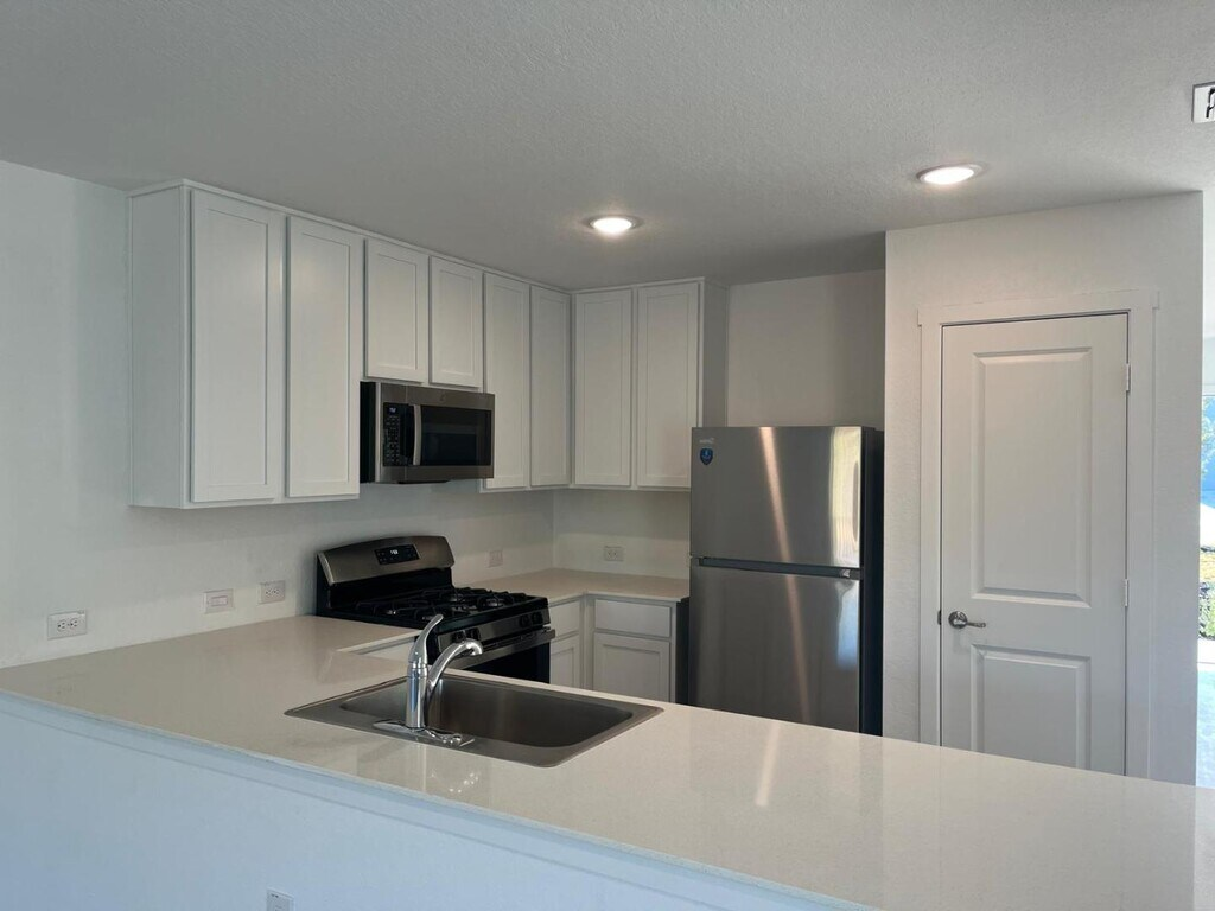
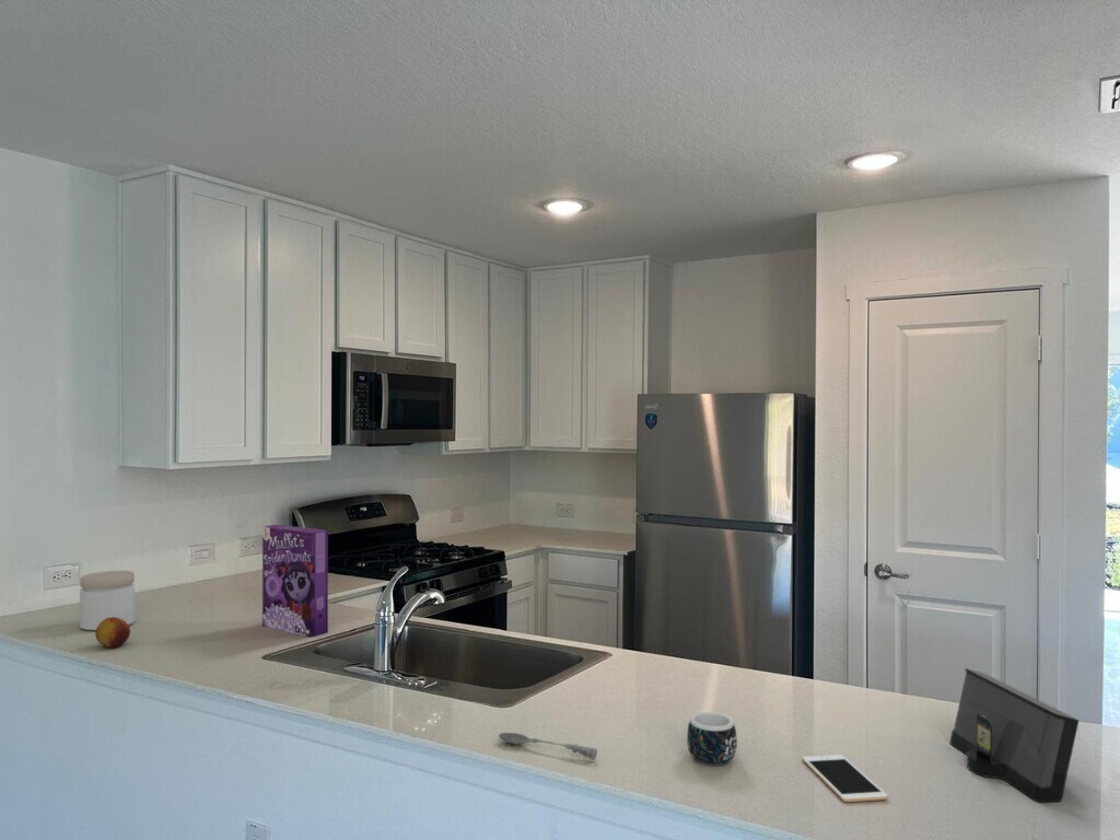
+ jar (107, 599)
+ soupspoon (547, 743)
+ speaker (1007, 728)
+ cell phone (842, 777)
+ fruit (113, 631)
+ mug (714, 735)
+ cereal box (294, 578)
